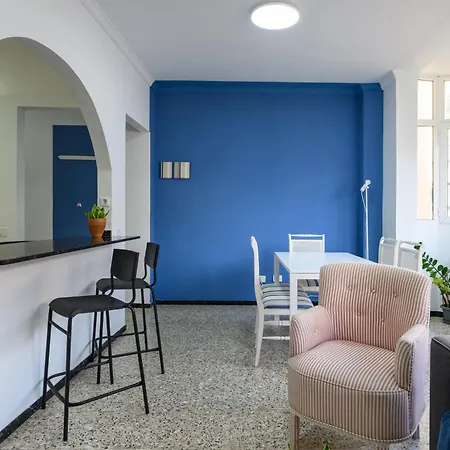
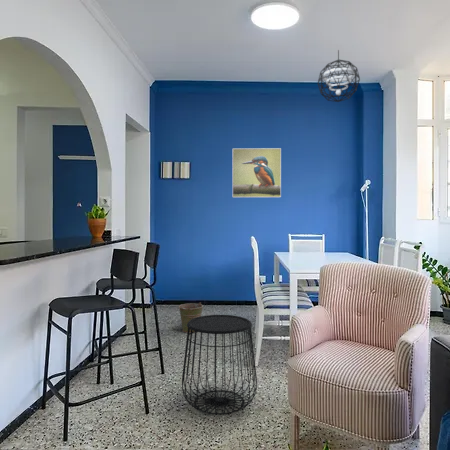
+ pendant light (338, 75)
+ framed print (256, 172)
+ bucket (190, 317)
+ side table (222, 361)
